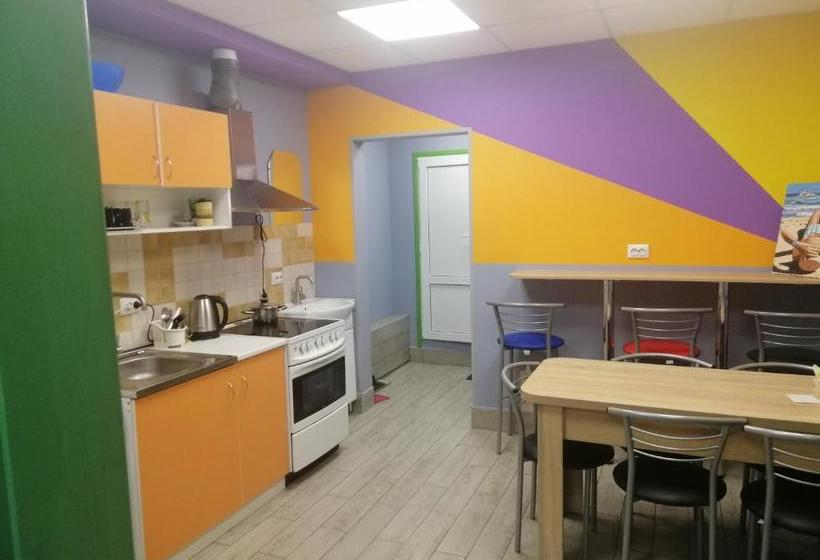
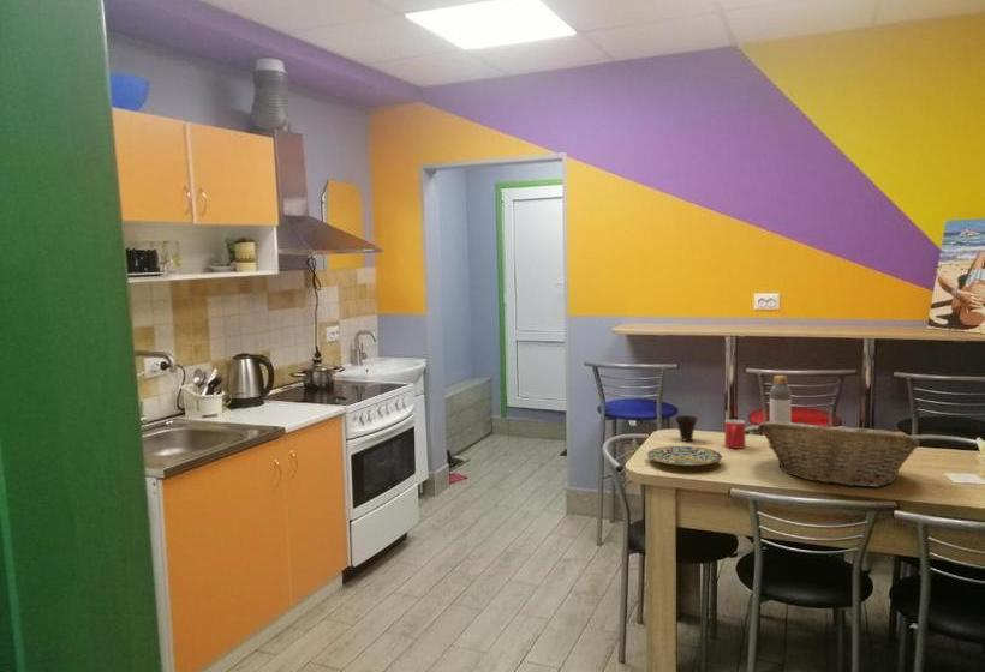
+ plate (683, 458)
+ fruit basket (834, 445)
+ bottle (780, 410)
+ cup (686, 428)
+ mug (734, 434)
